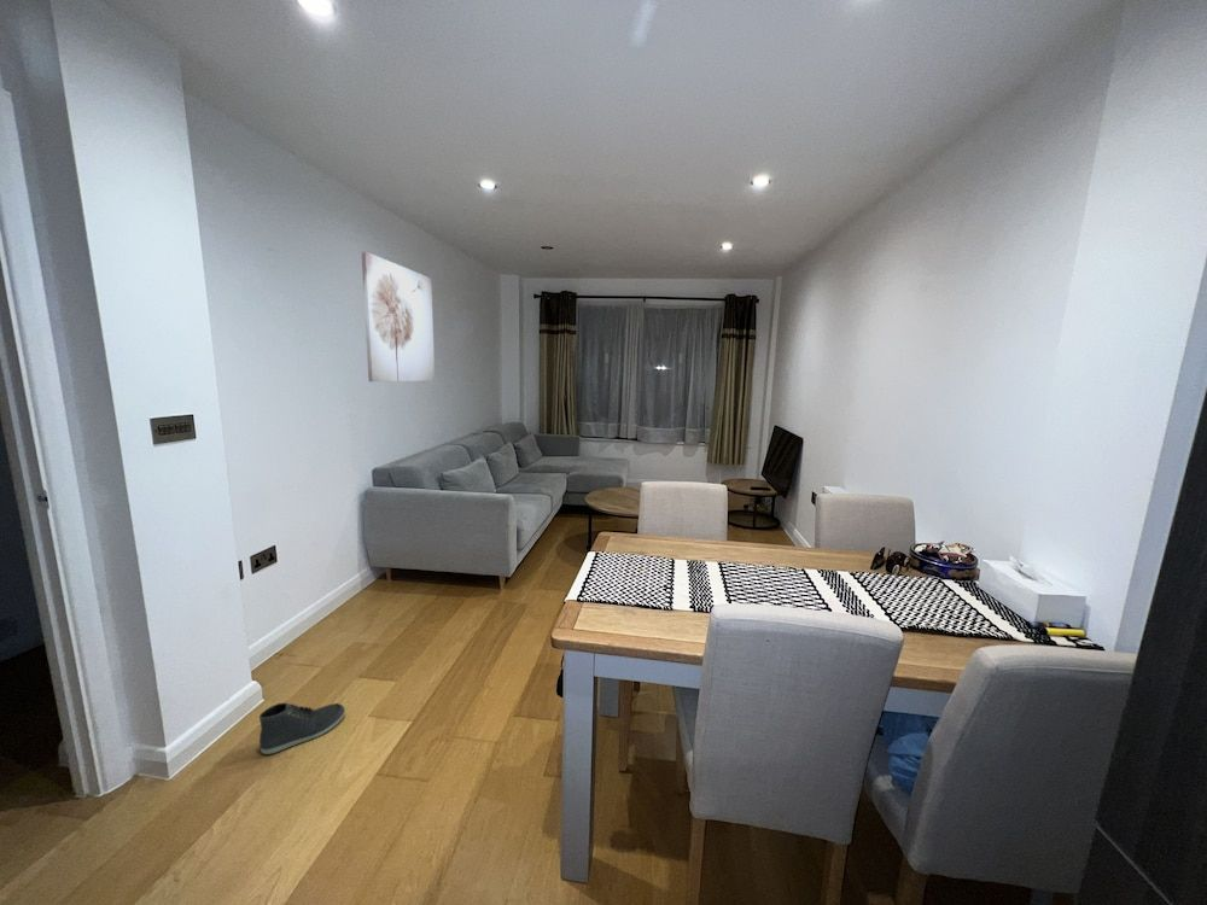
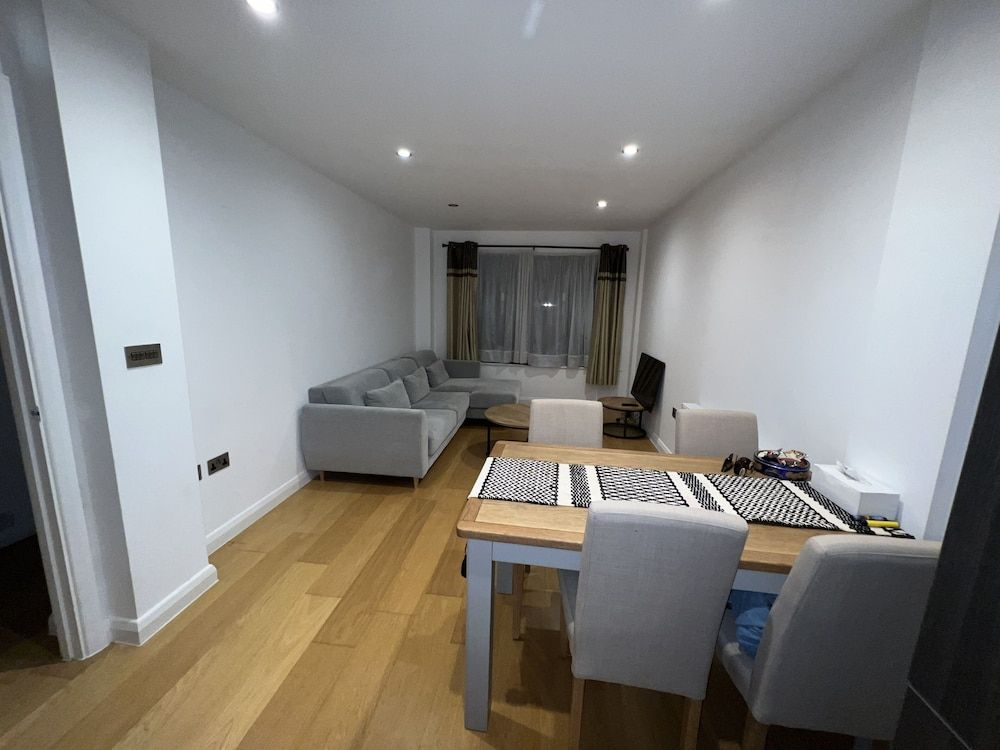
- sneaker (304, 716)
- wall art (402, 325)
